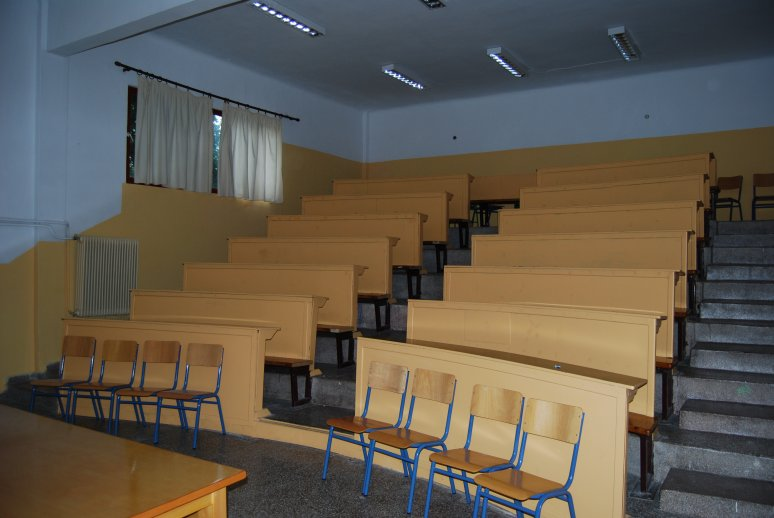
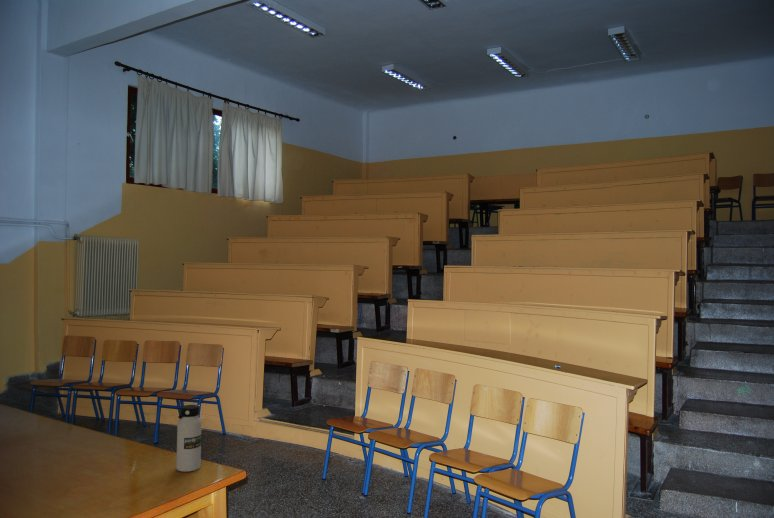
+ water bottle (189, 437)
